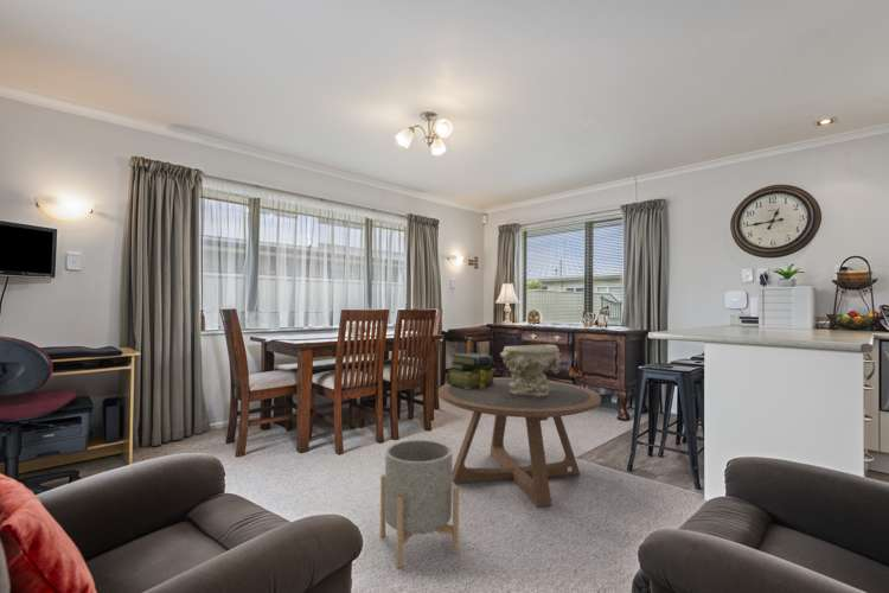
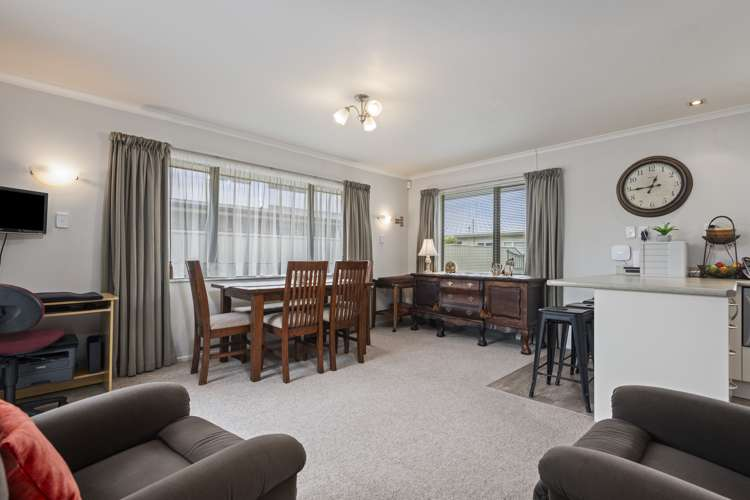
- stack of books (471, 369)
- decorative bowl (531, 369)
- planter (418, 496)
- coffee table (527, 433)
